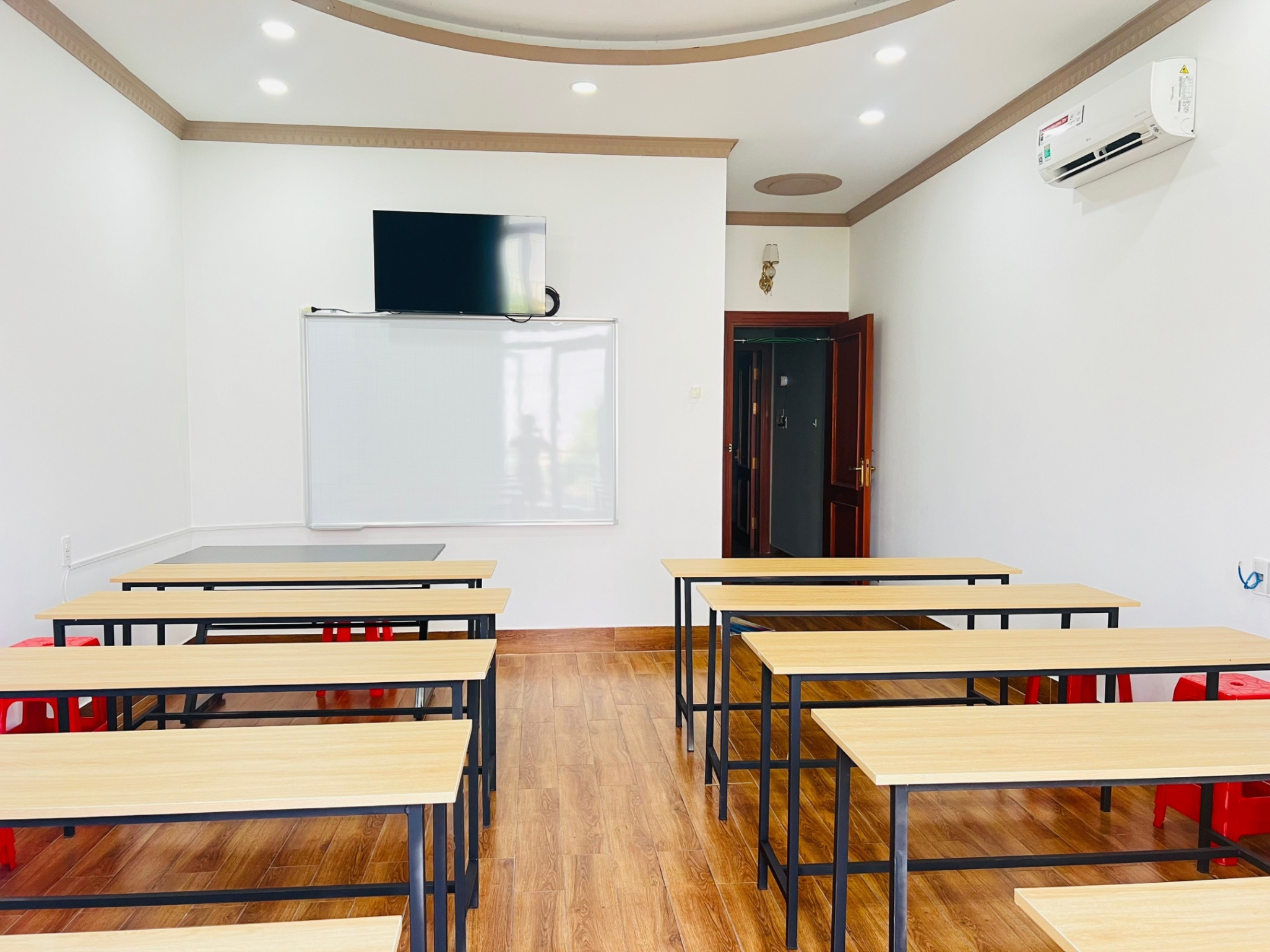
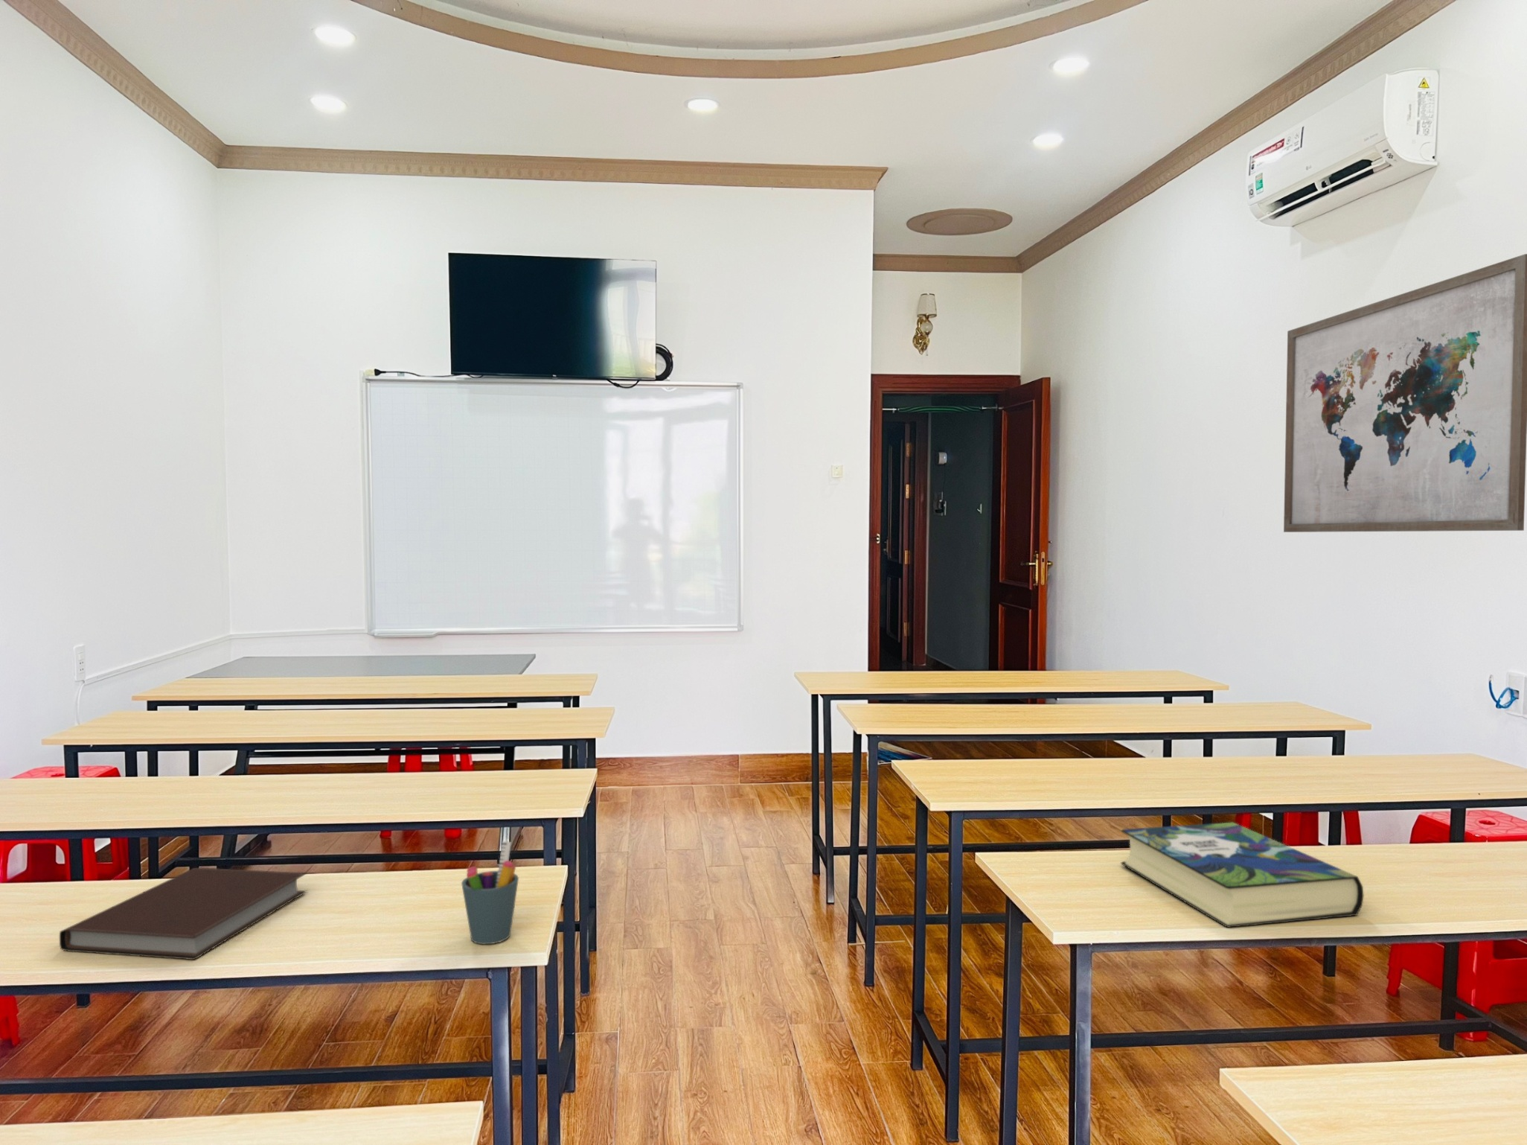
+ notebook (192, 908)
+ book (1232, 868)
+ wall art (1388, 415)
+ pen holder (491, 894)
